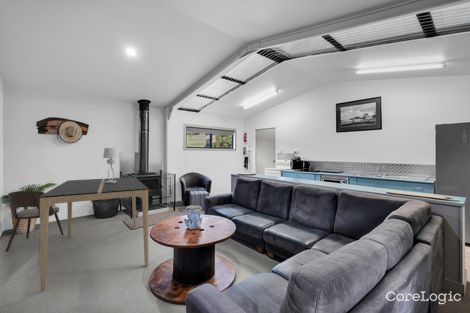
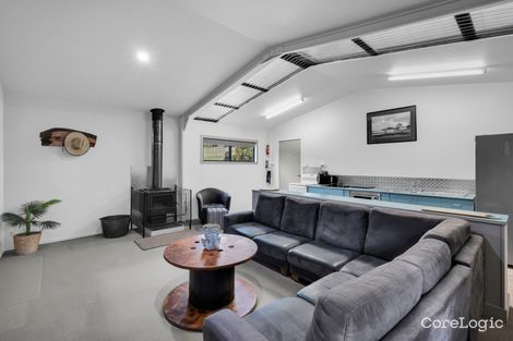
- table lamp (111, 165)
- dining table (101, 199)
- dining chair (35, 215)
